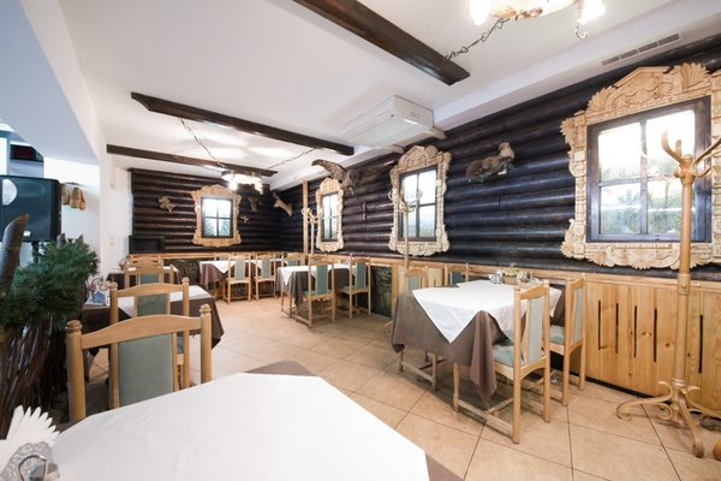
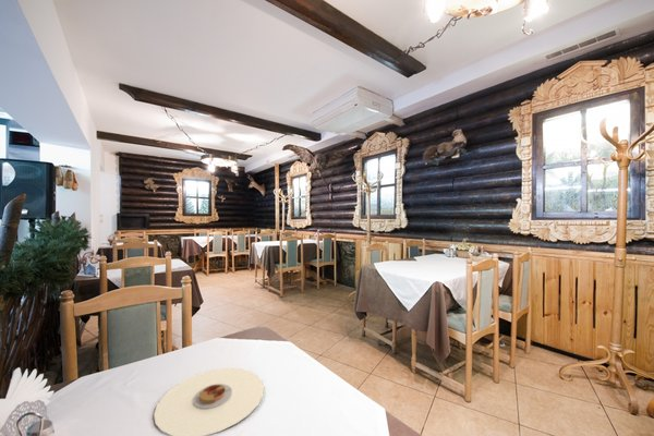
+ plate (213, 392)
